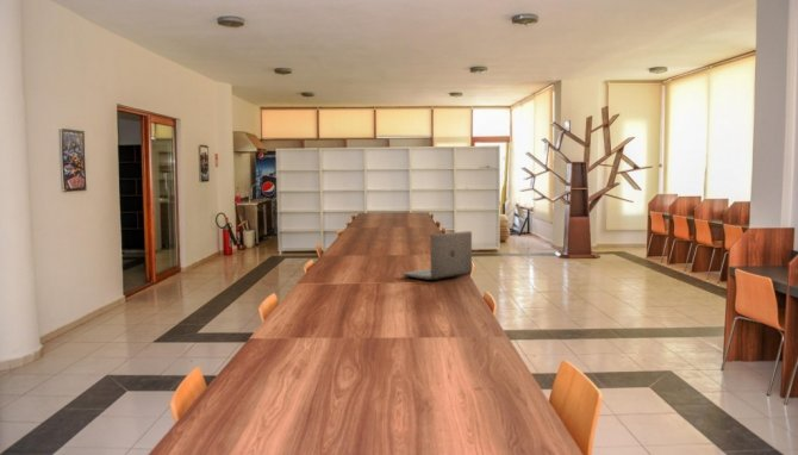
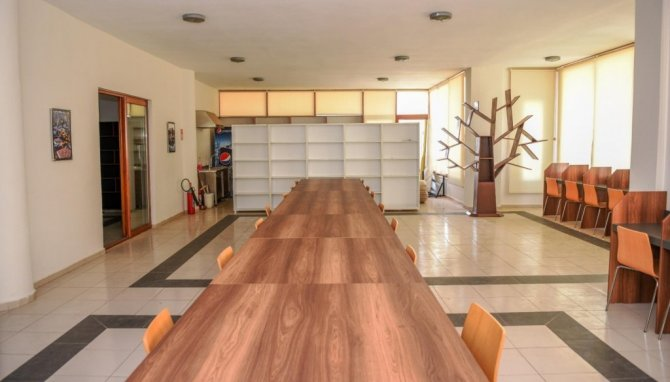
- laptop (436, 254)
